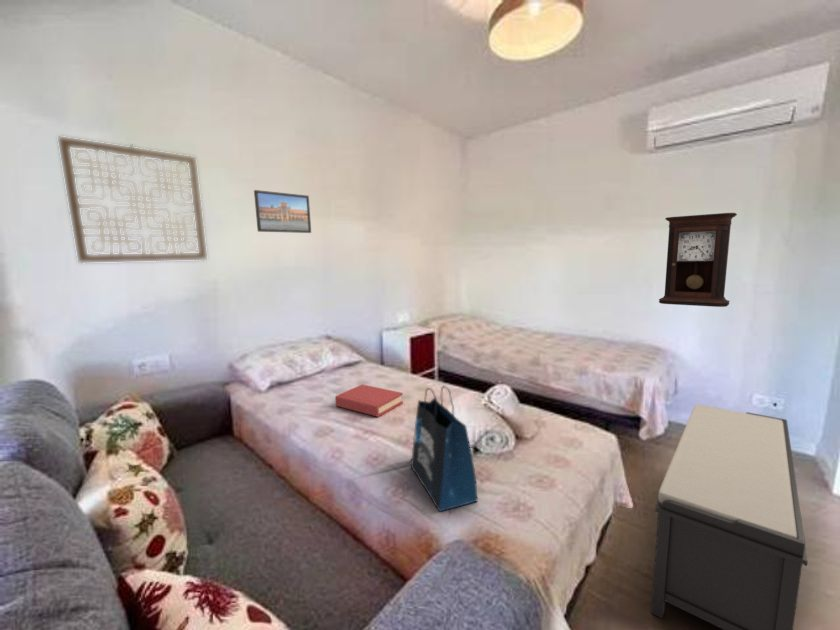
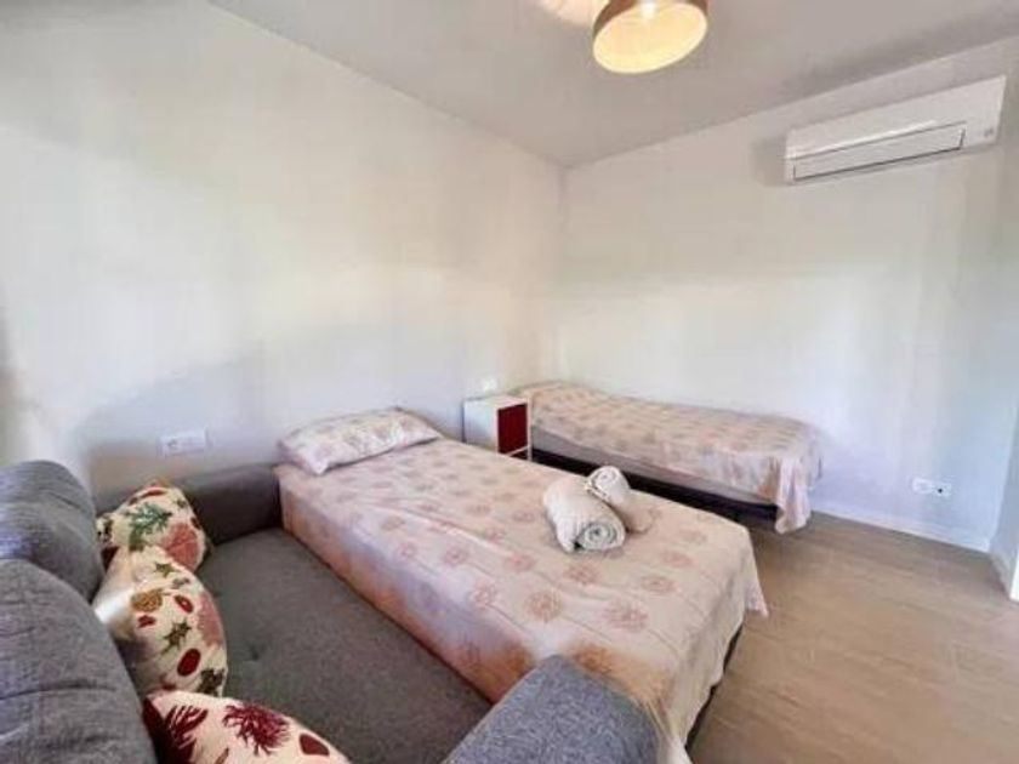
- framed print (284, 212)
- tote bag (440, 436)
- wall art (141, 202)
- pendulum clock (695, 260)
- hardback book (369, 399)
- bench (728, 502)
